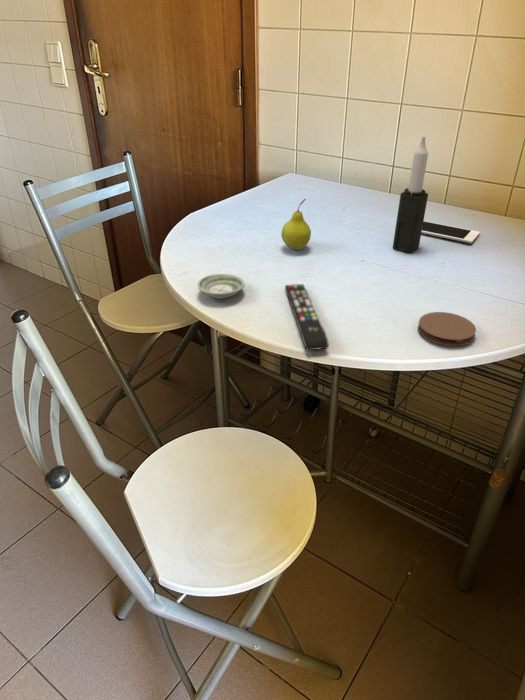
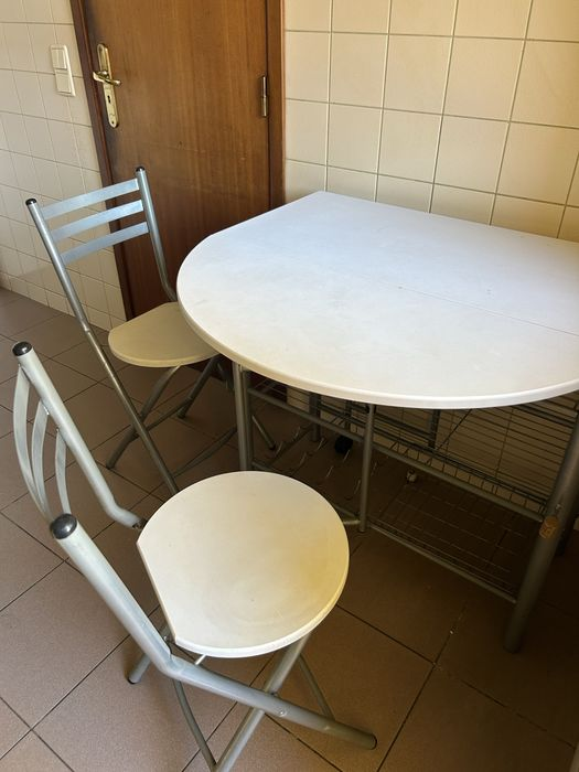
- saucer (221, 288)
- remote control (304, 313)
- coaster (446, 328)
- candle (414, 194)
- fruit (296, 223)
- cell phone (442, 231)
